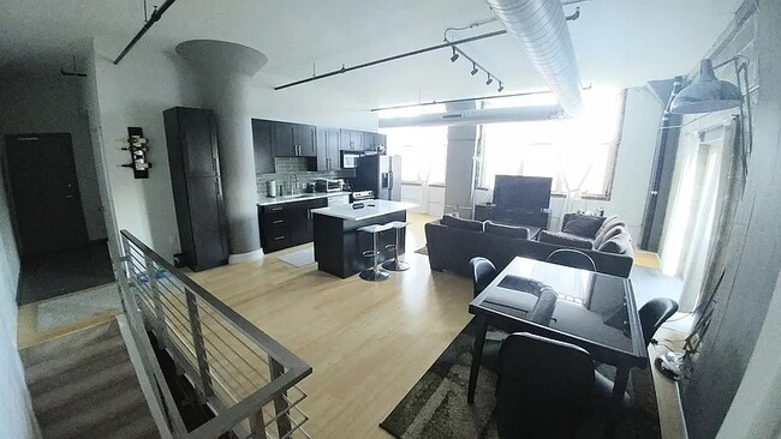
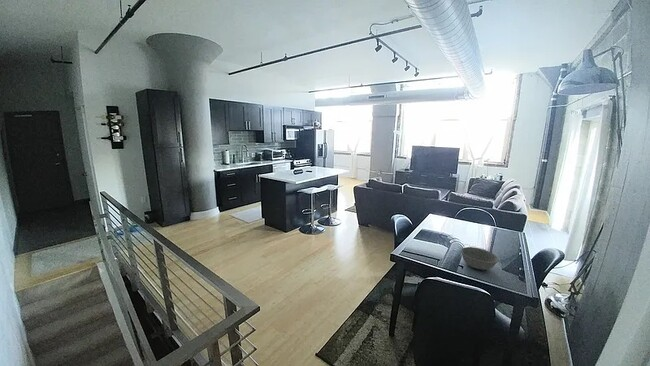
+ bowl (478, 259)
